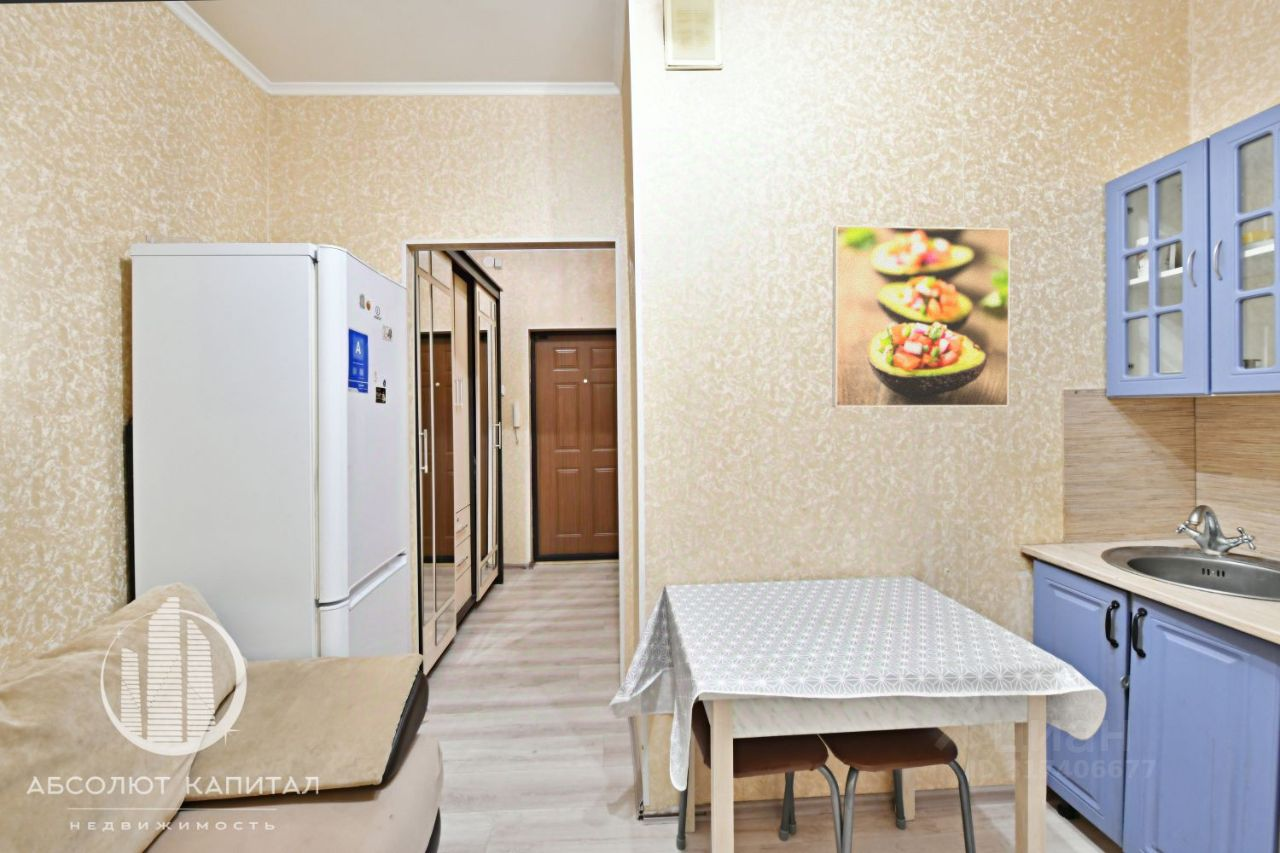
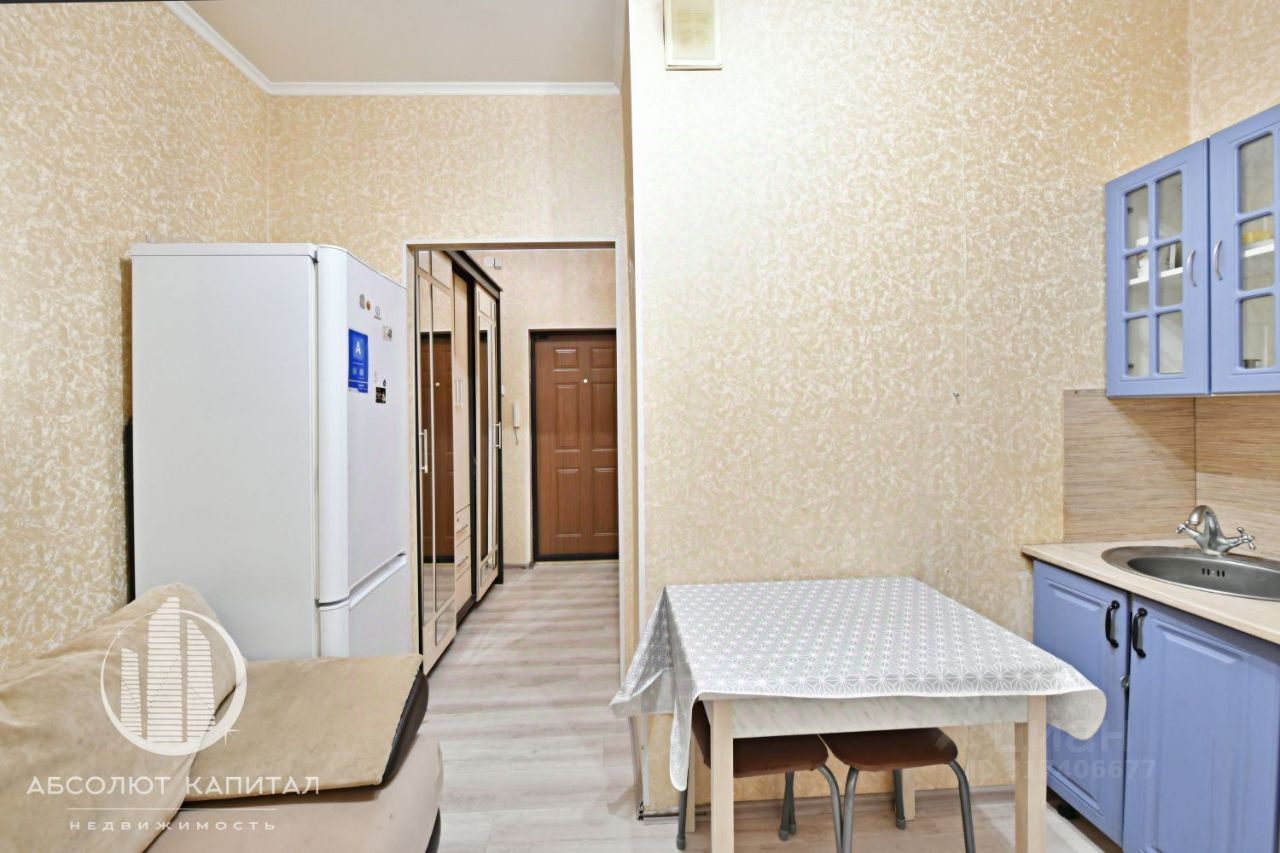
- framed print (921, 317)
